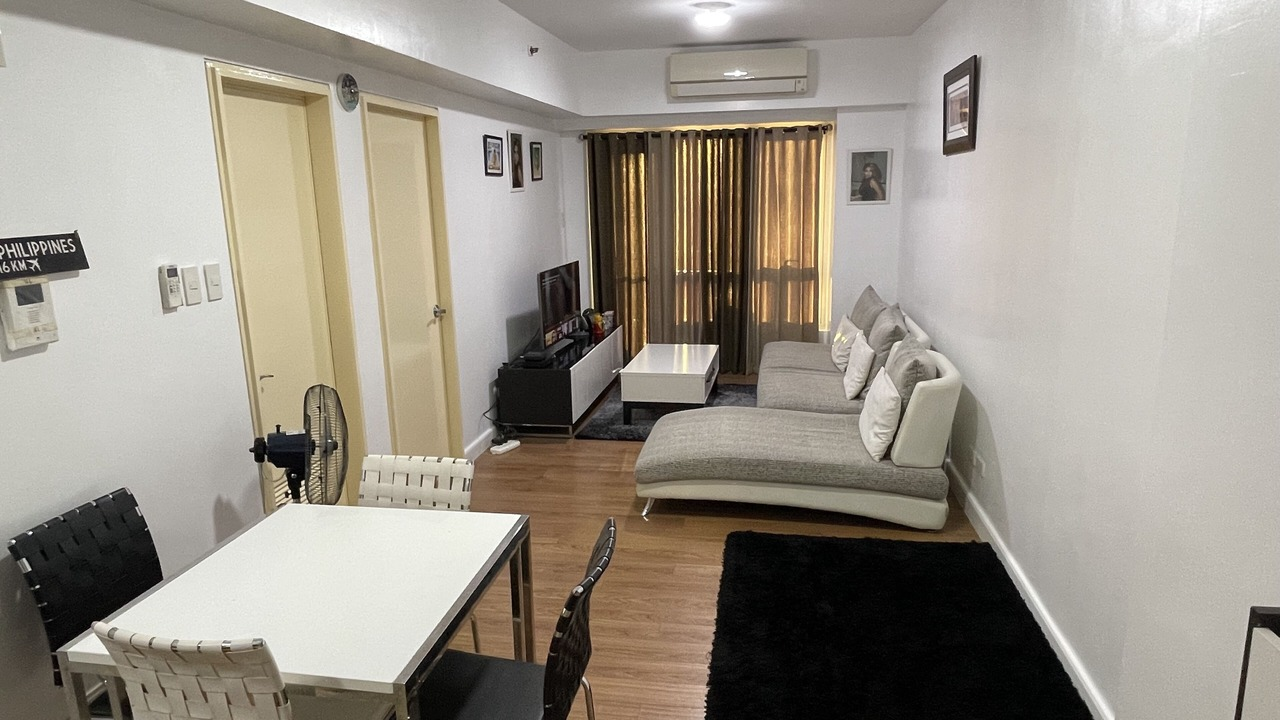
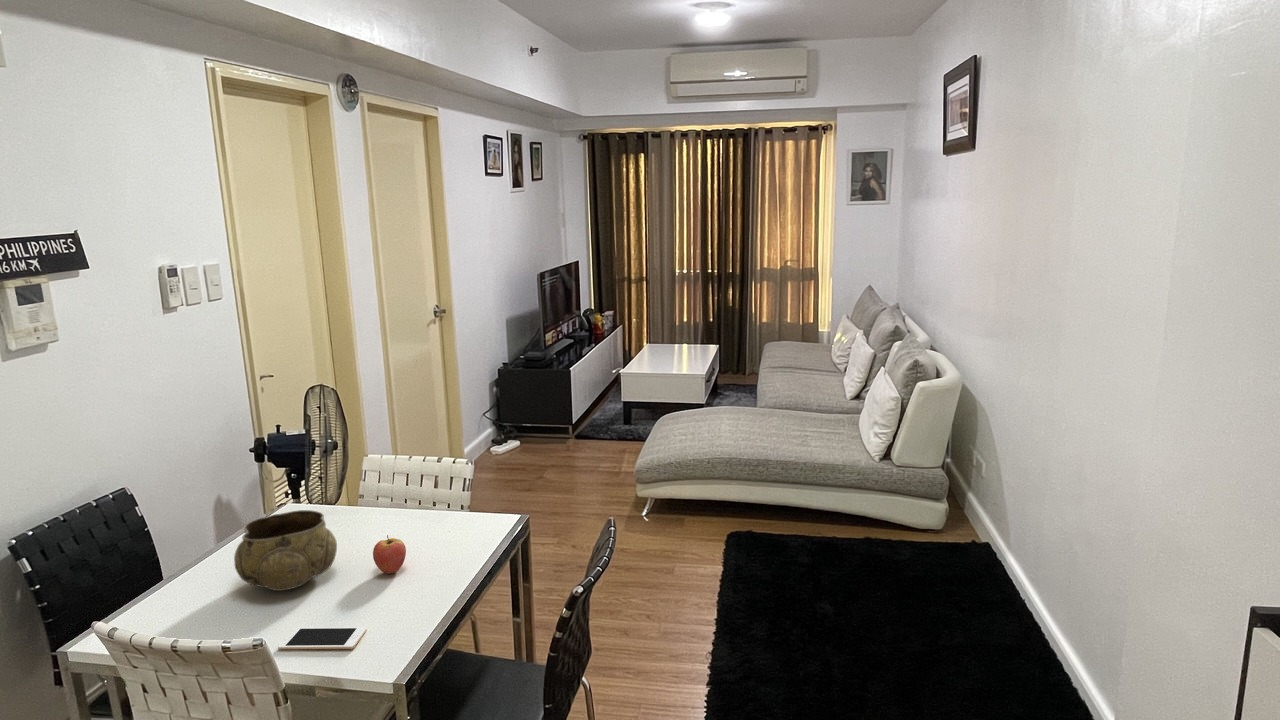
+ cell phone (323, 638)
+ fruit (389, 552)
+ decorative bowl (286, 552)
